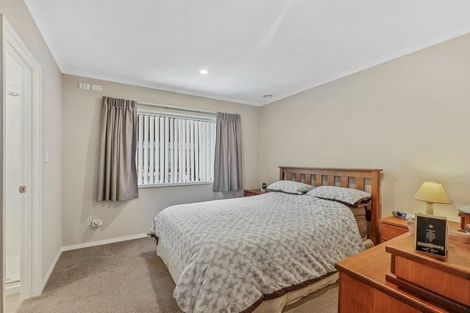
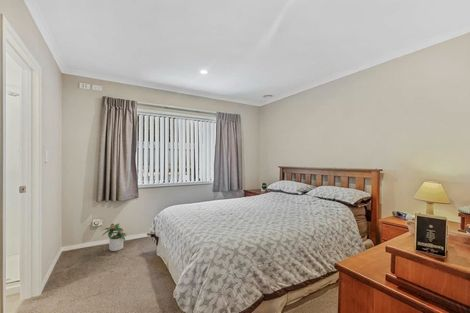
+ potted plant (114, 237)
